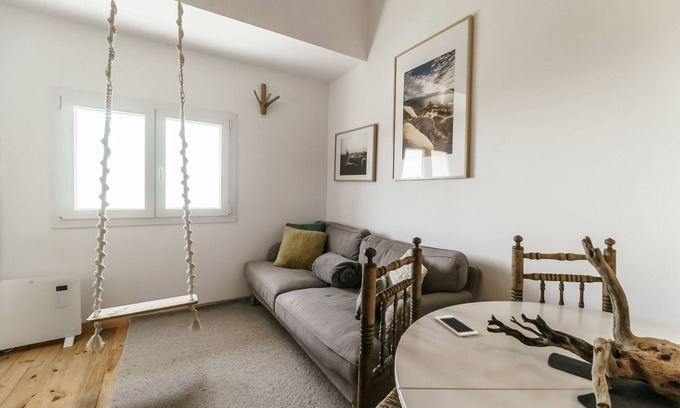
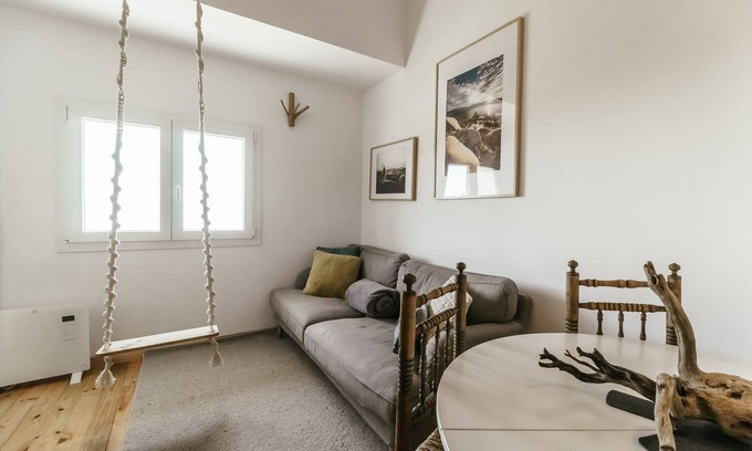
- cell phone (455, 325)
